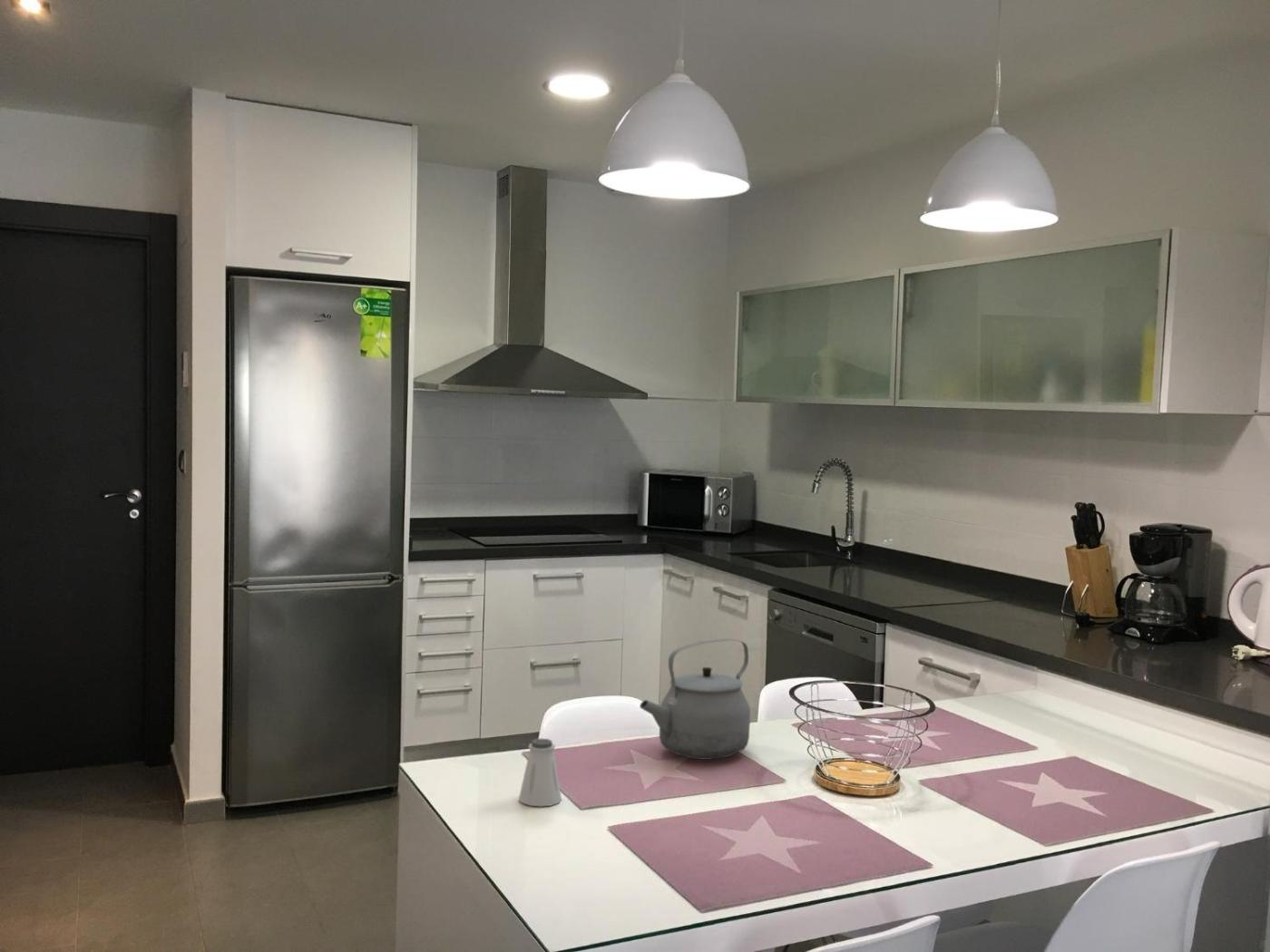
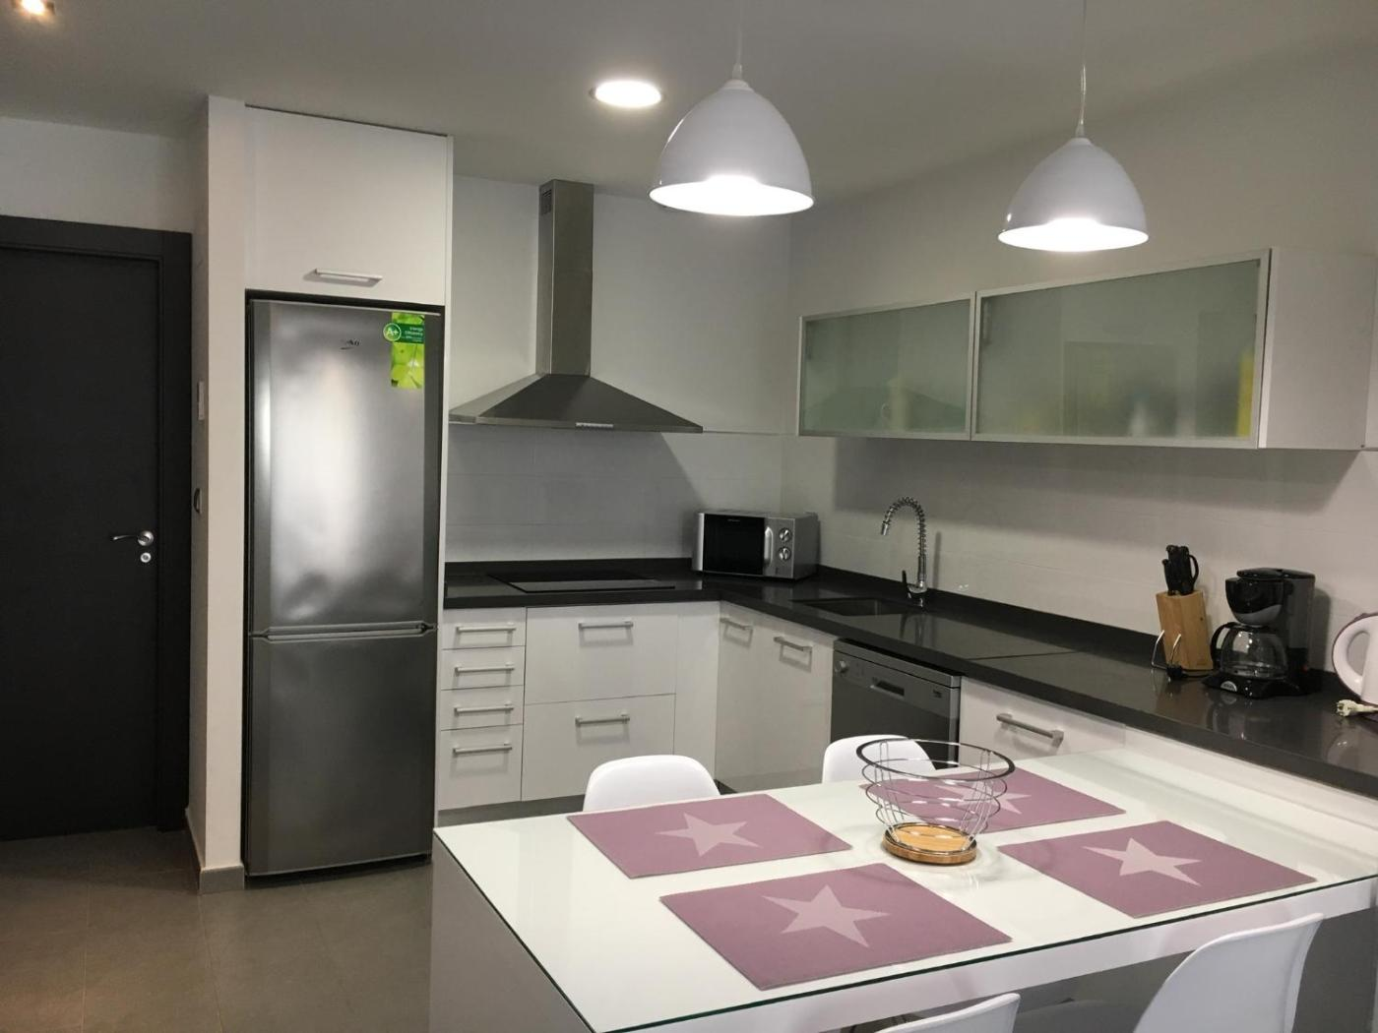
- saltshaker (541, 770)
- tea kettle (694, 698)
